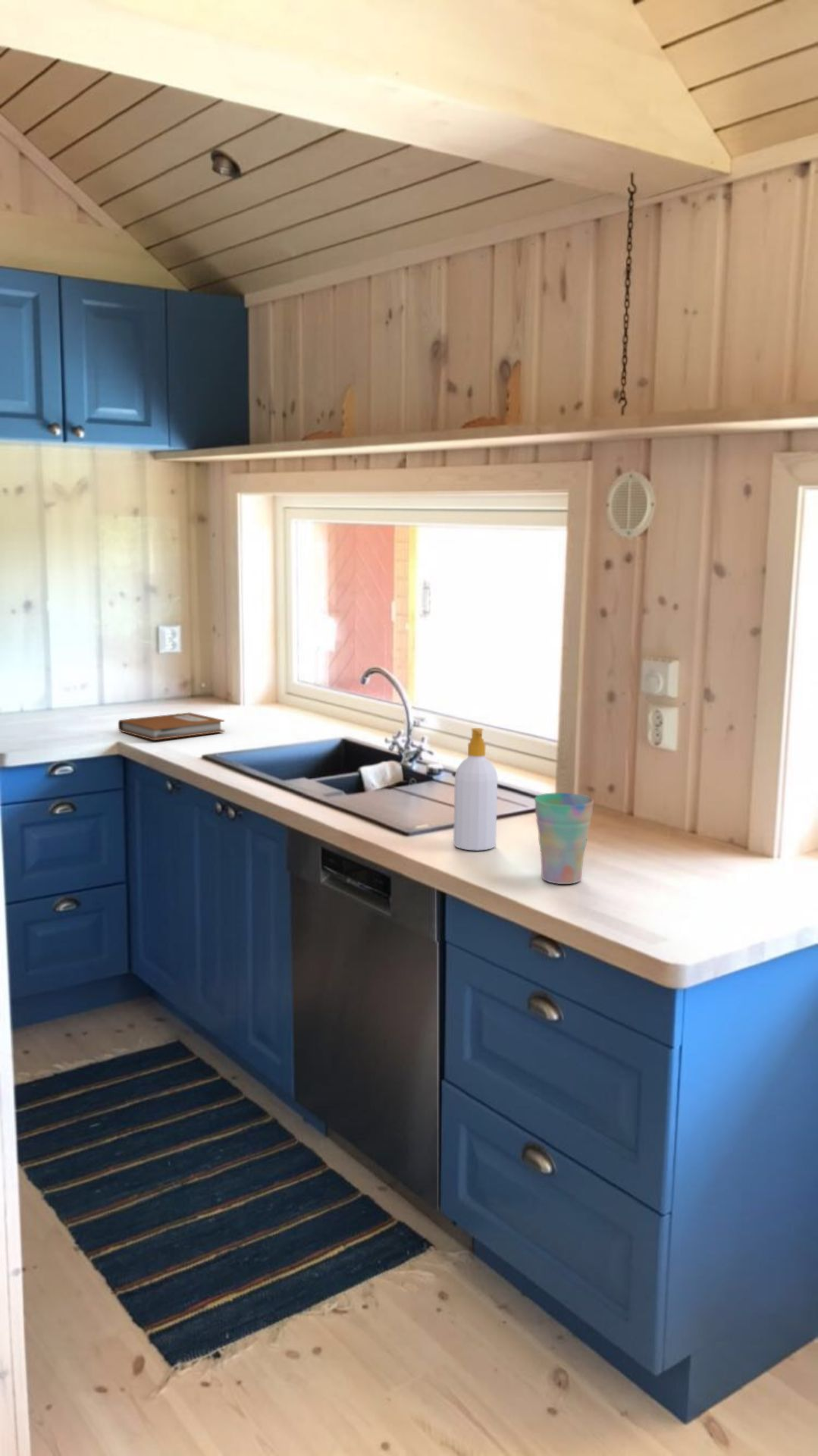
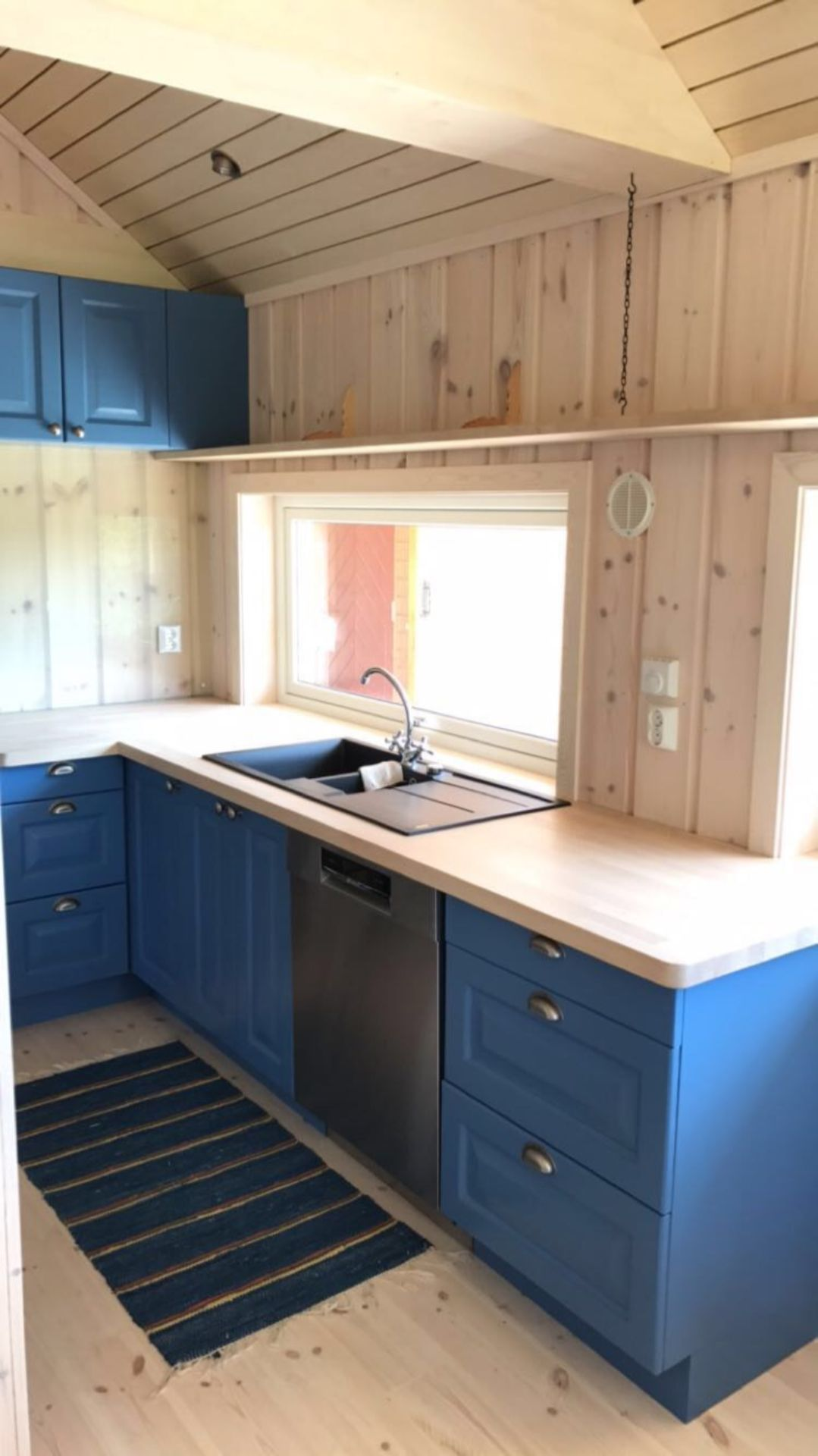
- soap bottle (476, 787)
- notebook (173, 725)
- cup (563, 839)
